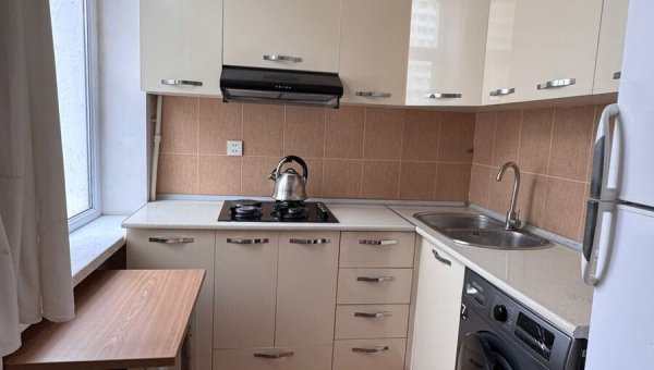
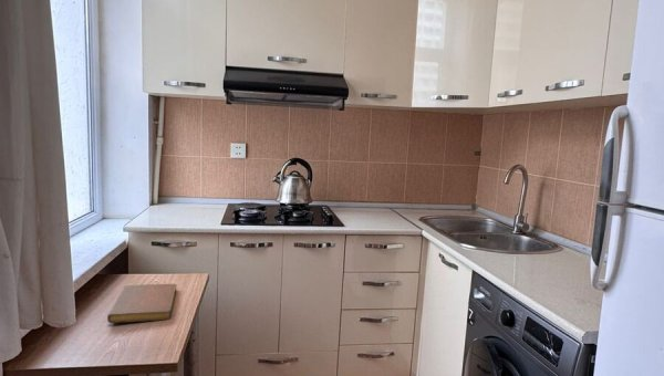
+ notebook (145, 301)
